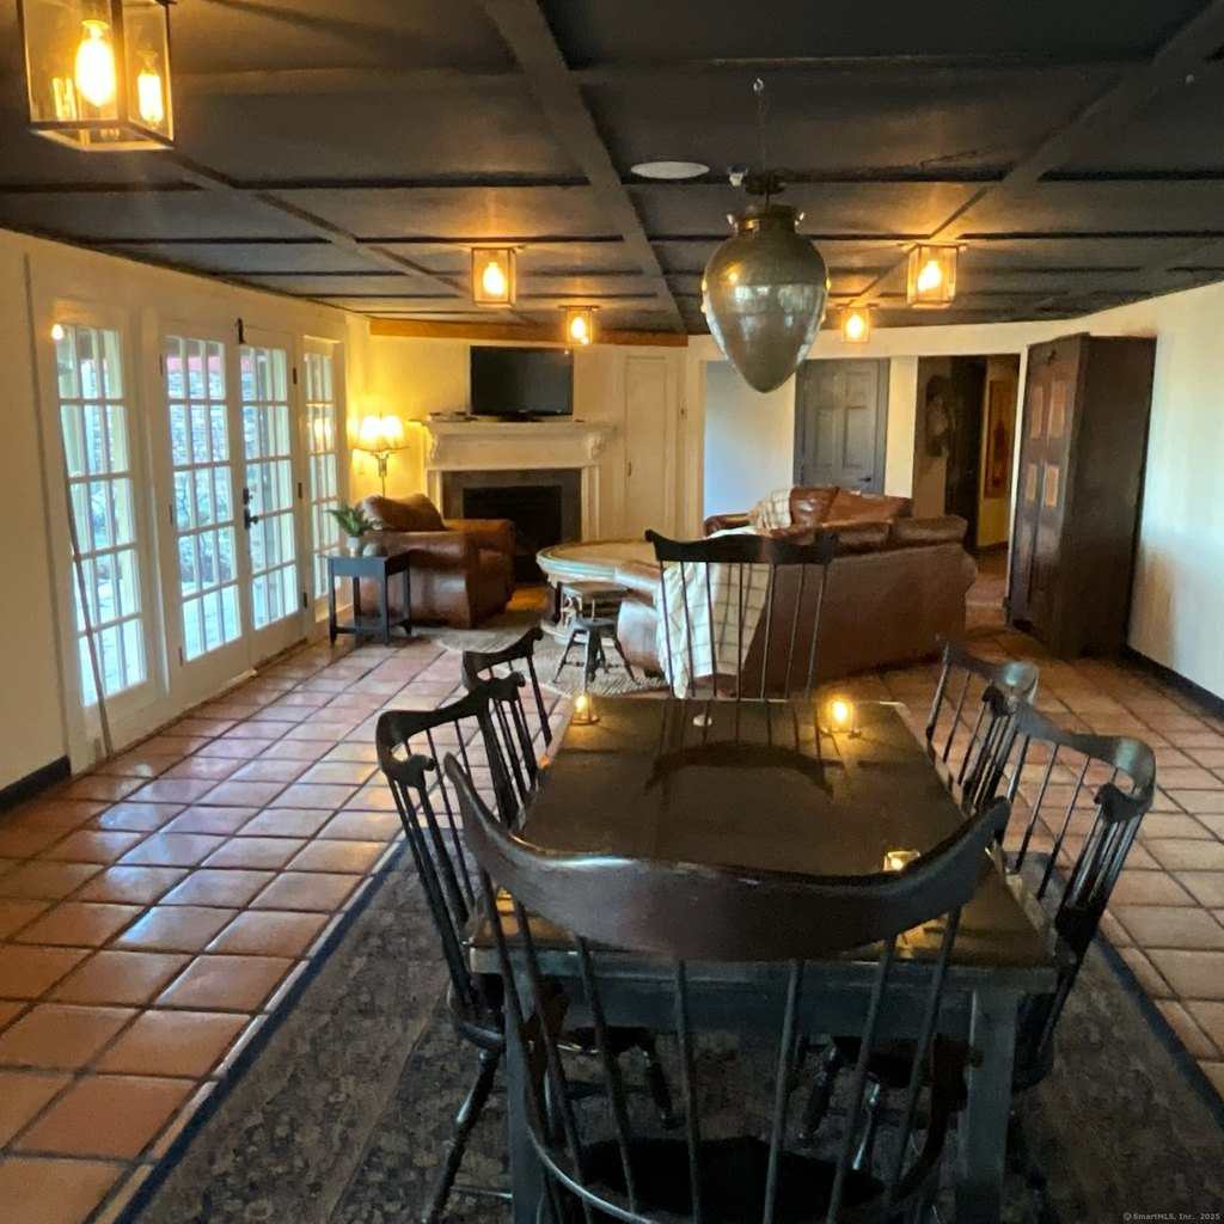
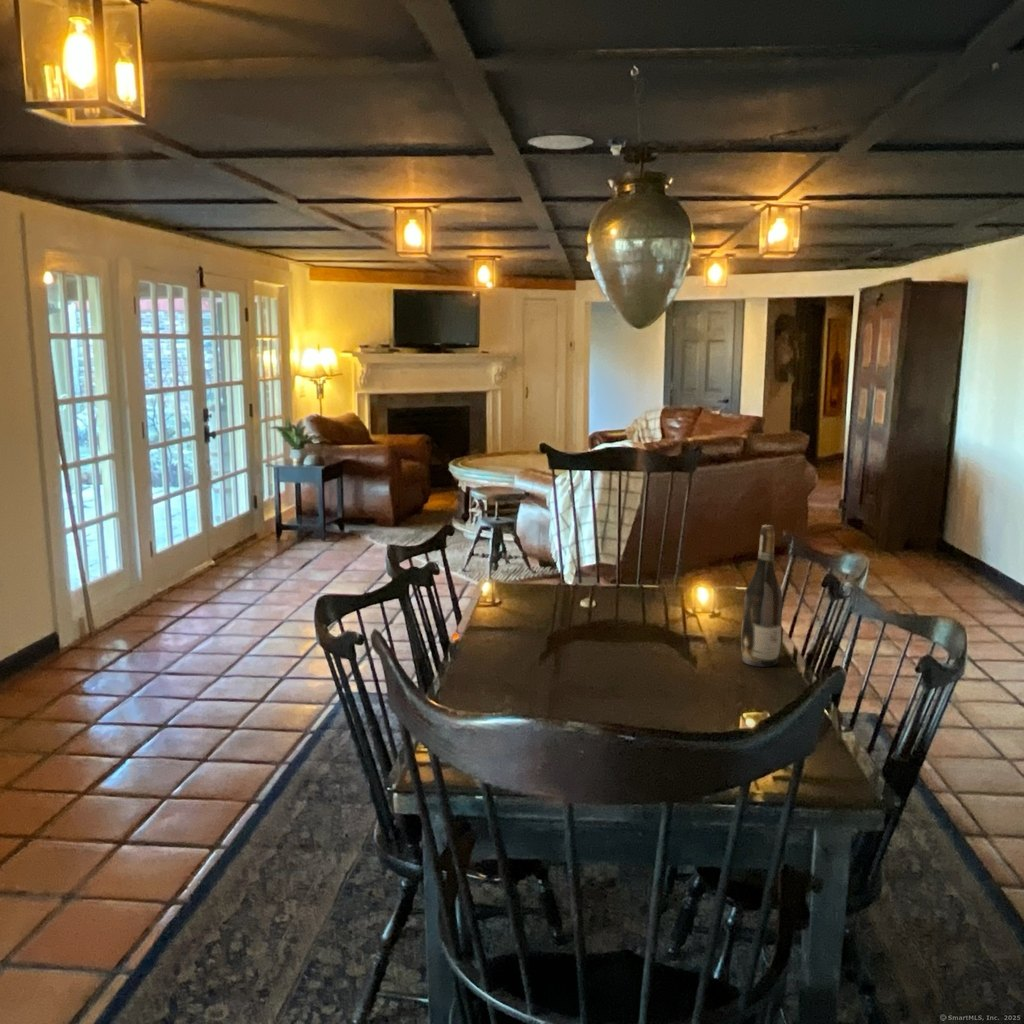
+ wine bottle (763, 594)
